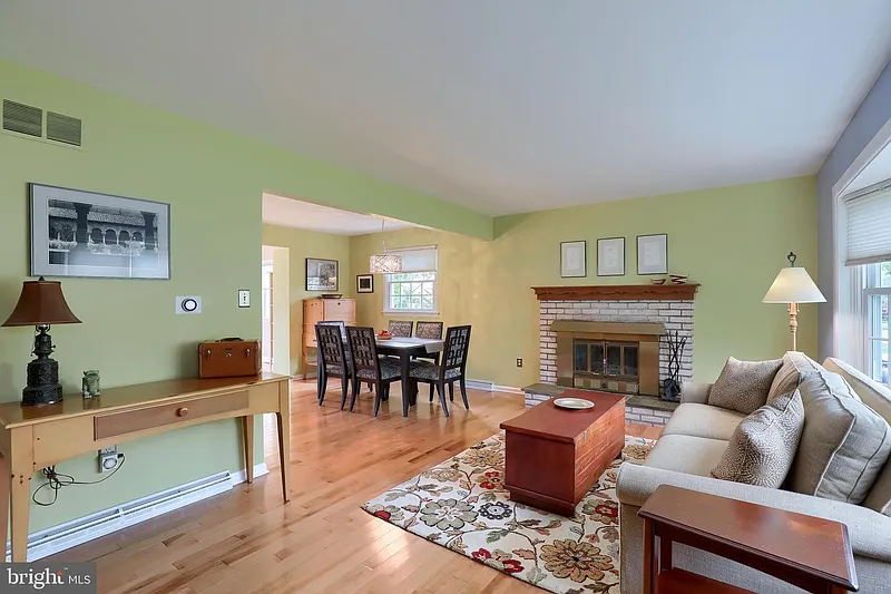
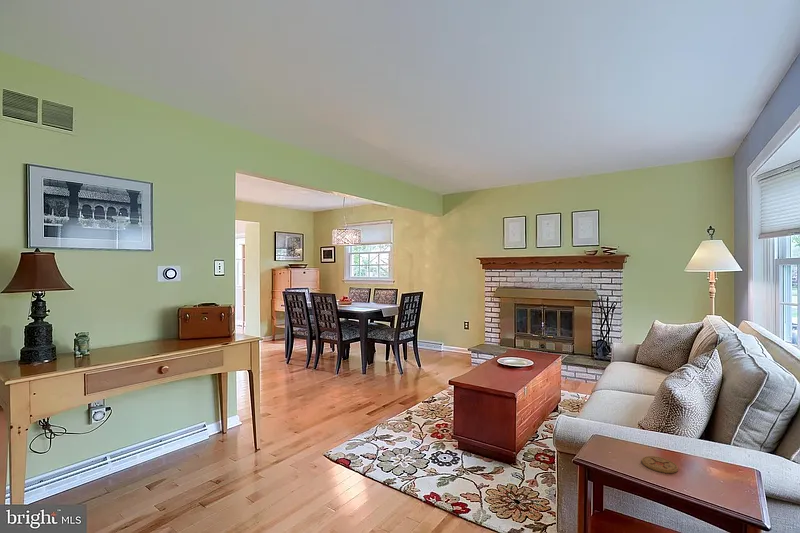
+ coaster (659, 464)
